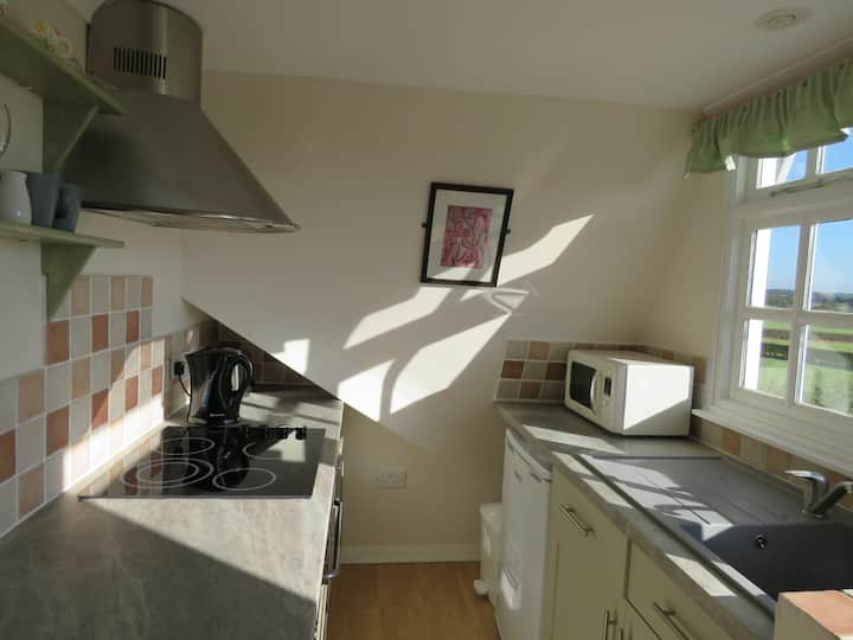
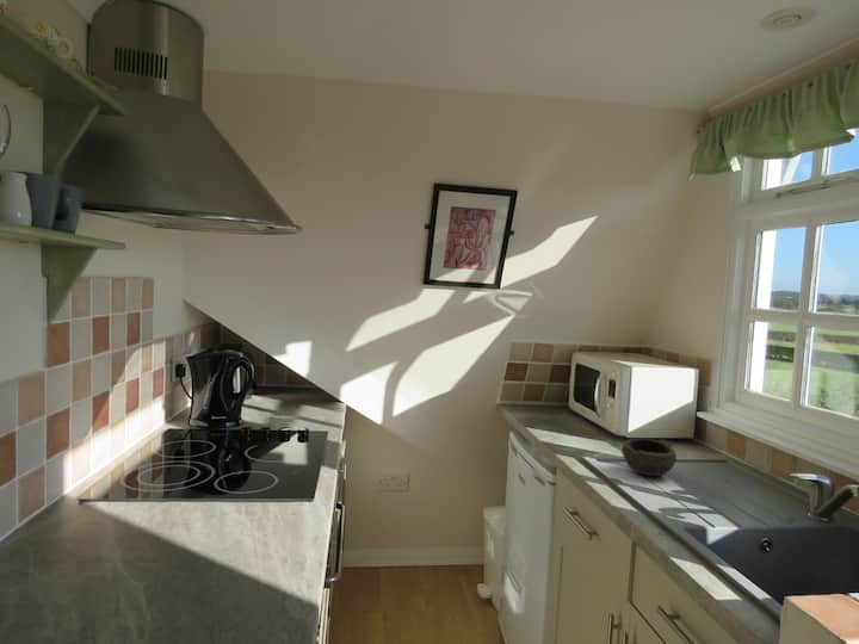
+ bowl (651, 458)
